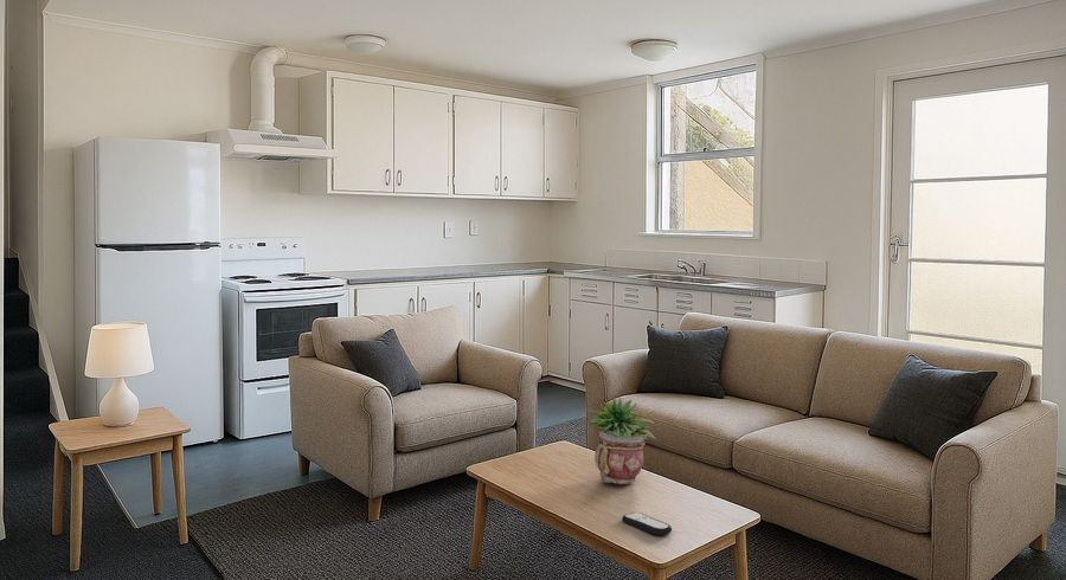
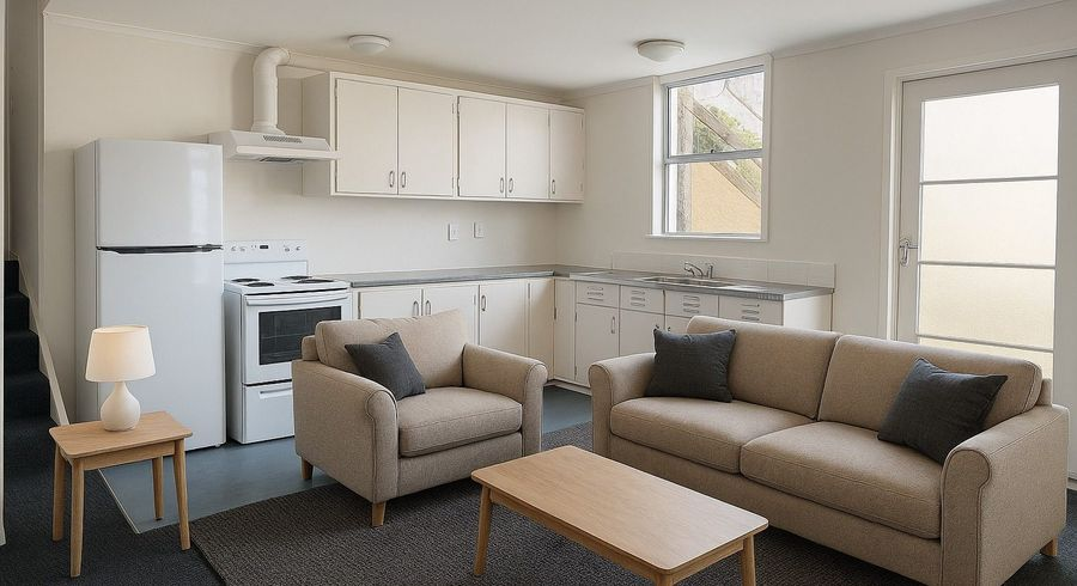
- potted plant (621, 438)
- remote control (647, 523)
